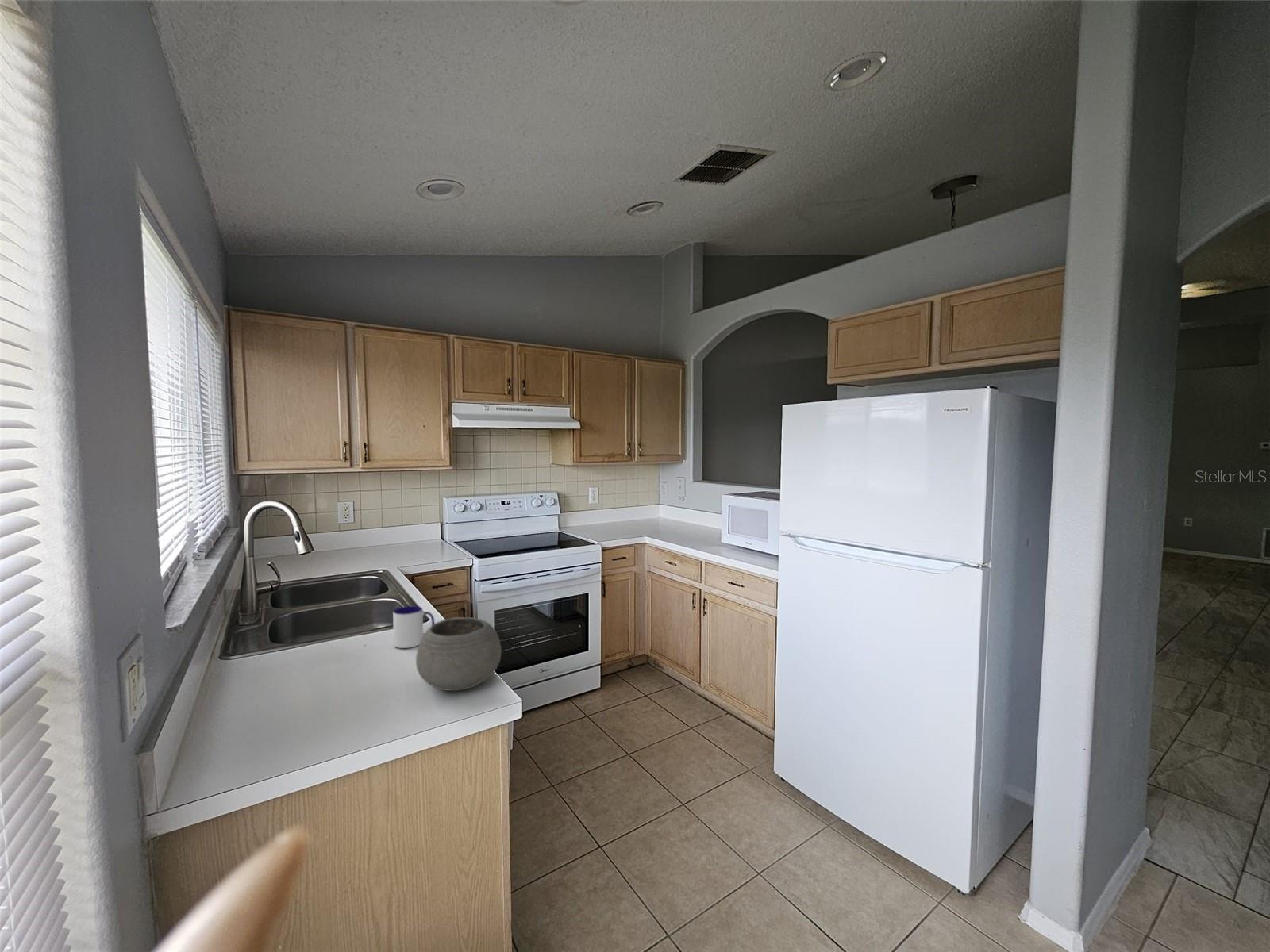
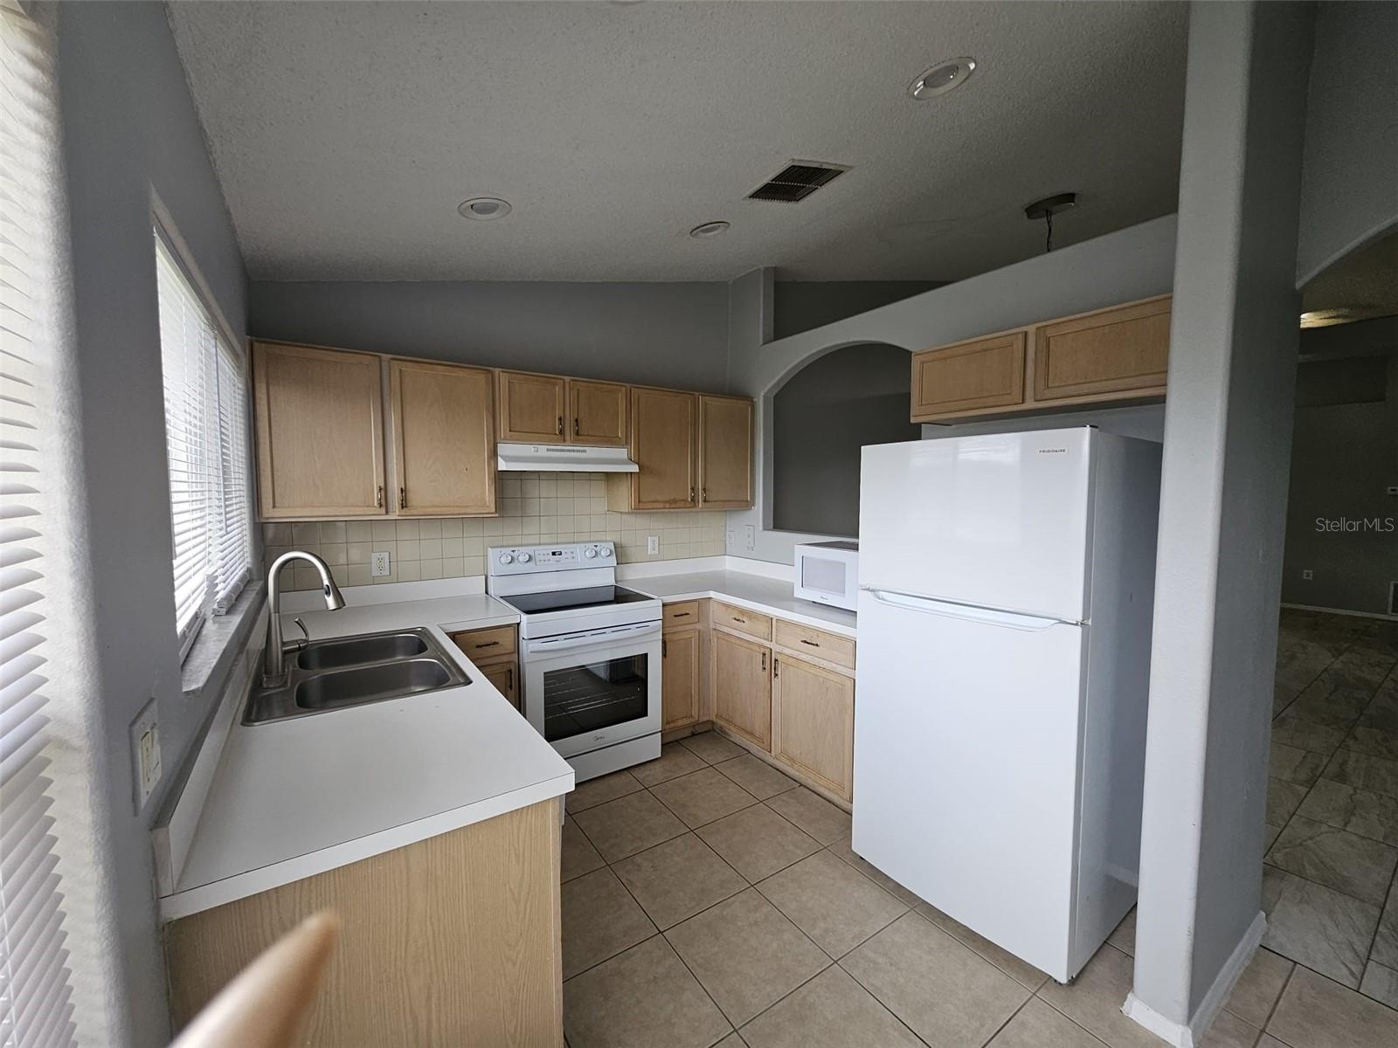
- mug (414, 625)
- bowl (459, 654)
